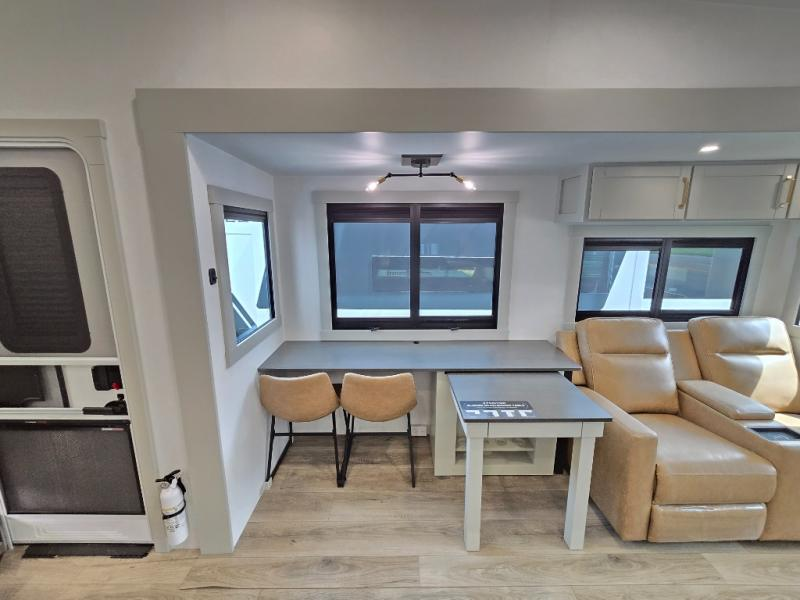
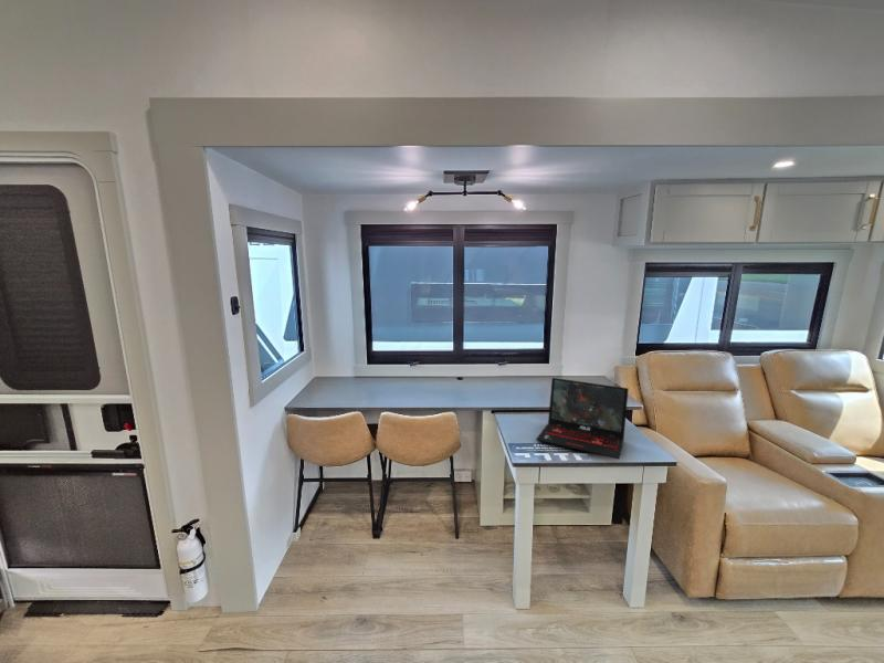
+ laptop (581, 414)
